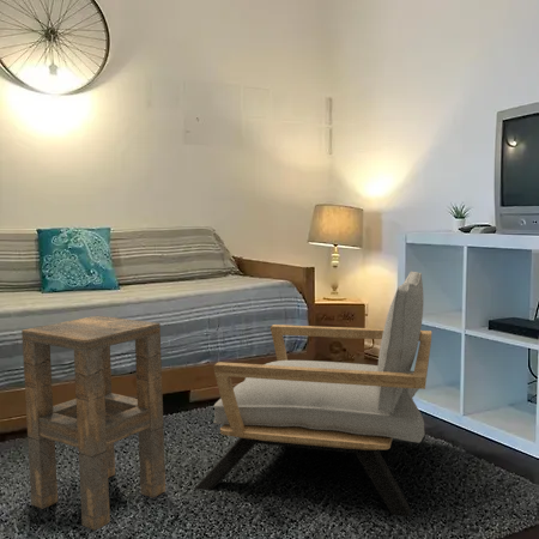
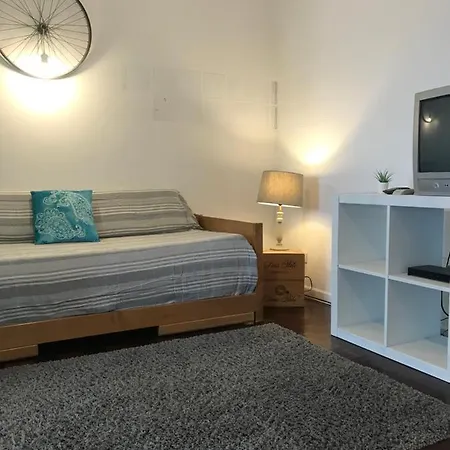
- side table (96, 413)
- armchair (323, 367)
